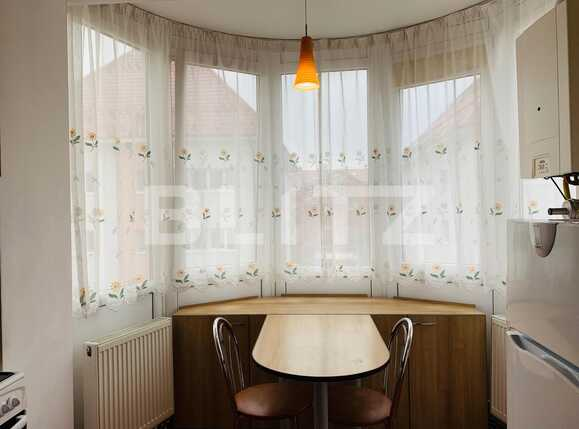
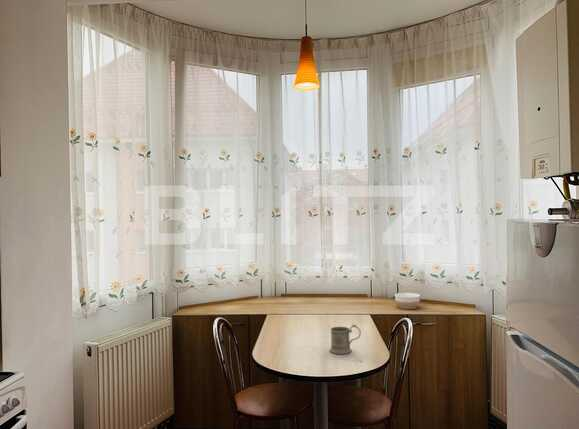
+ bowl (407, 301)
+ mug (345, 337)
